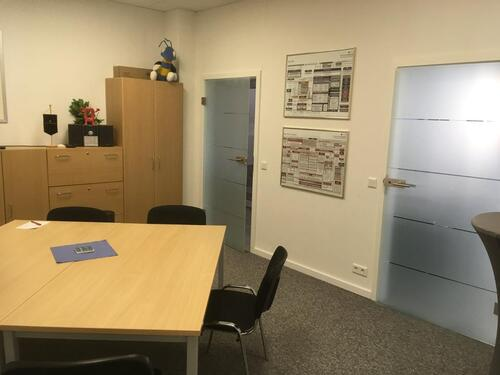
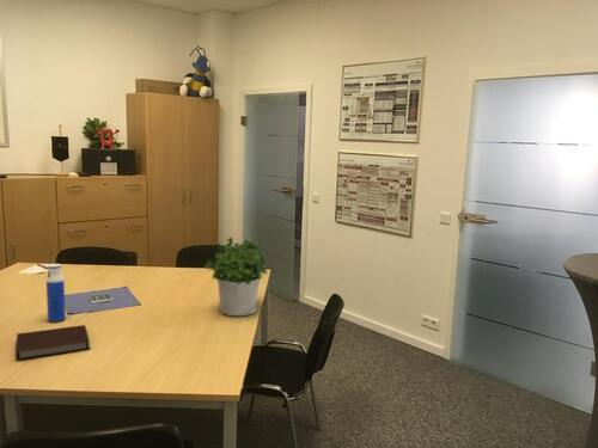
+ water bottle (55, 291)
+ potted plant (236, 274)
+ notebook (53, 340)
